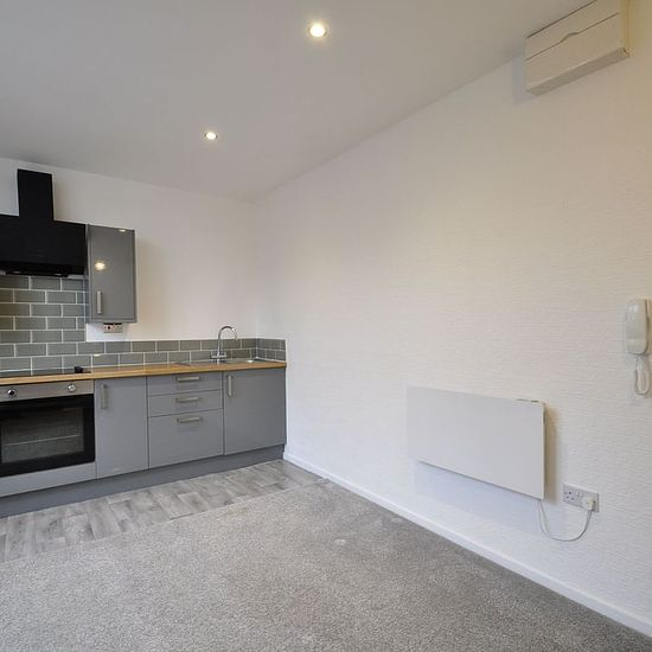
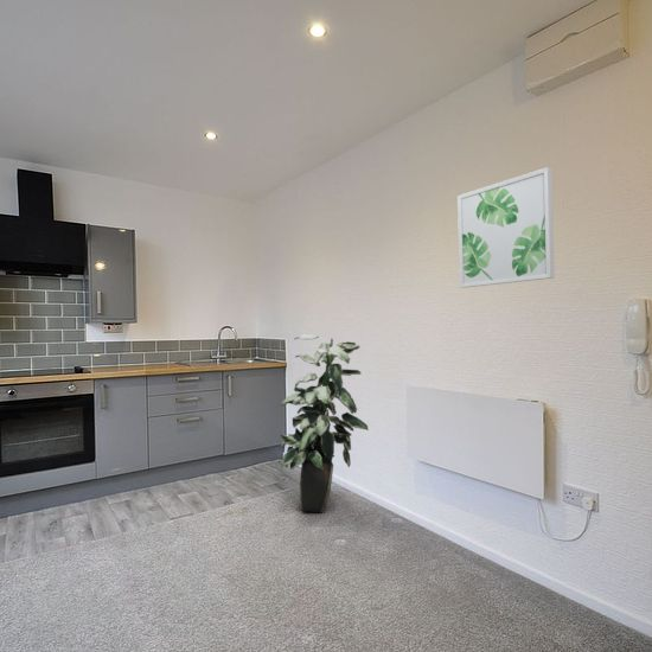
+ indoor plant (319, 420)
+ wall art (501, 232)
